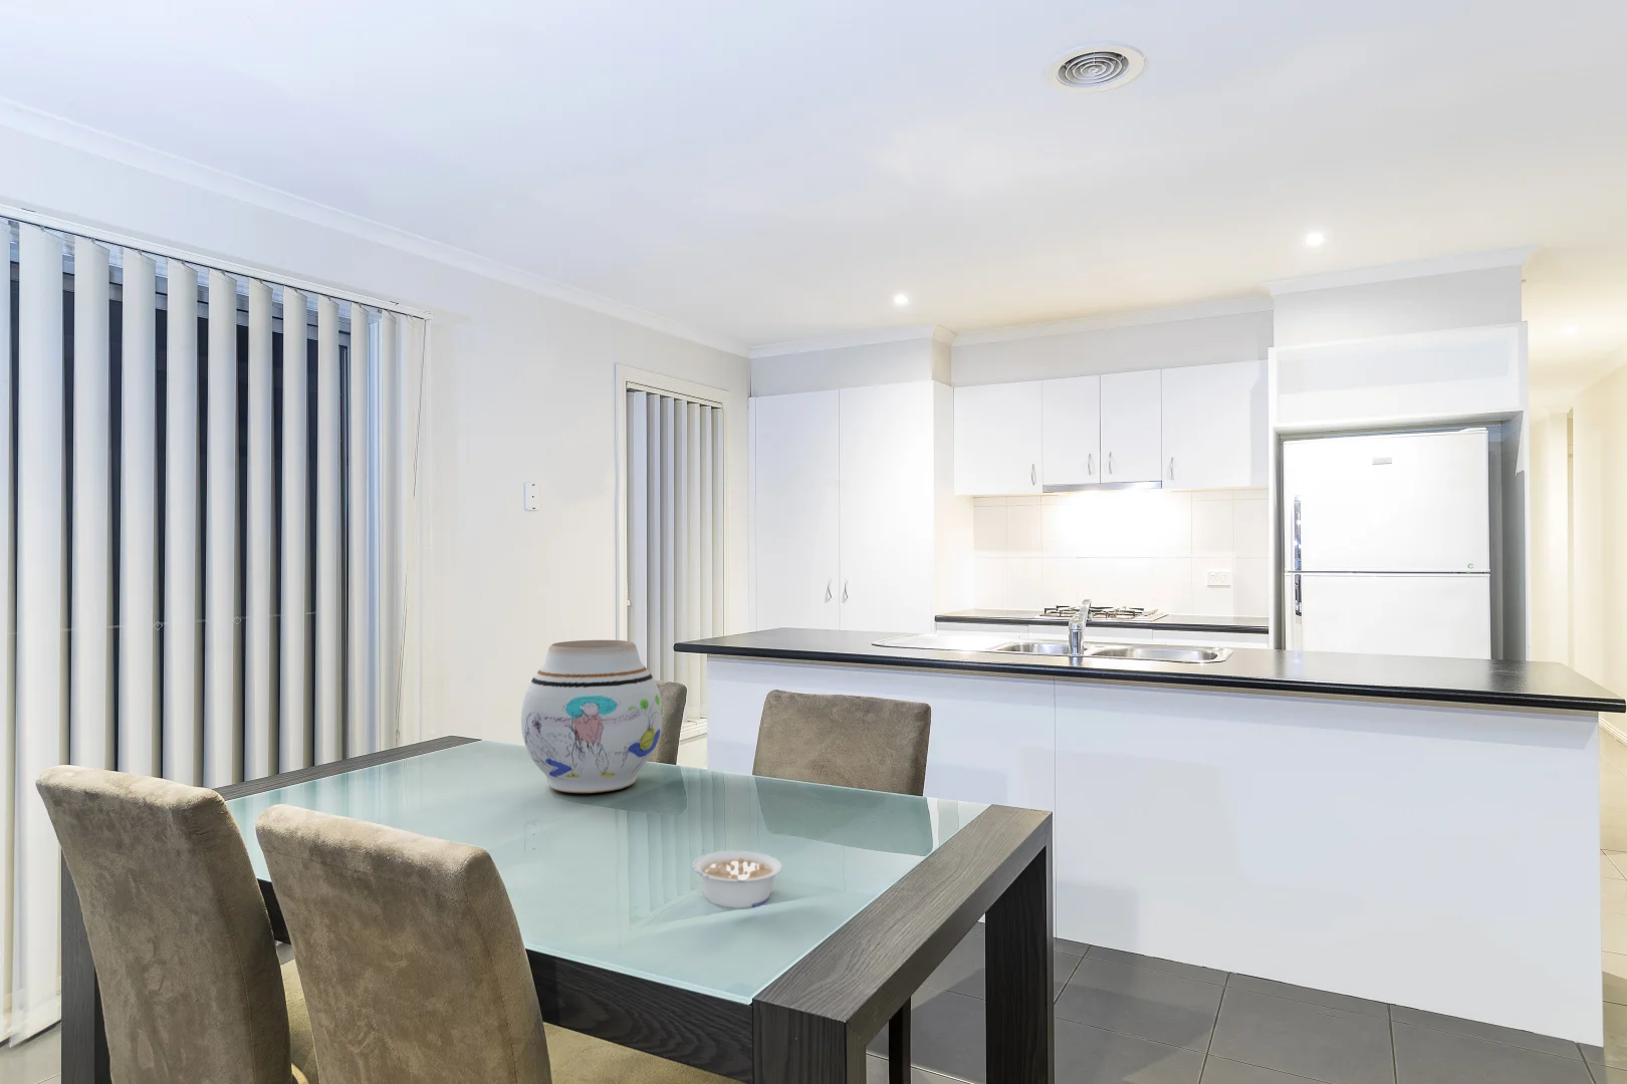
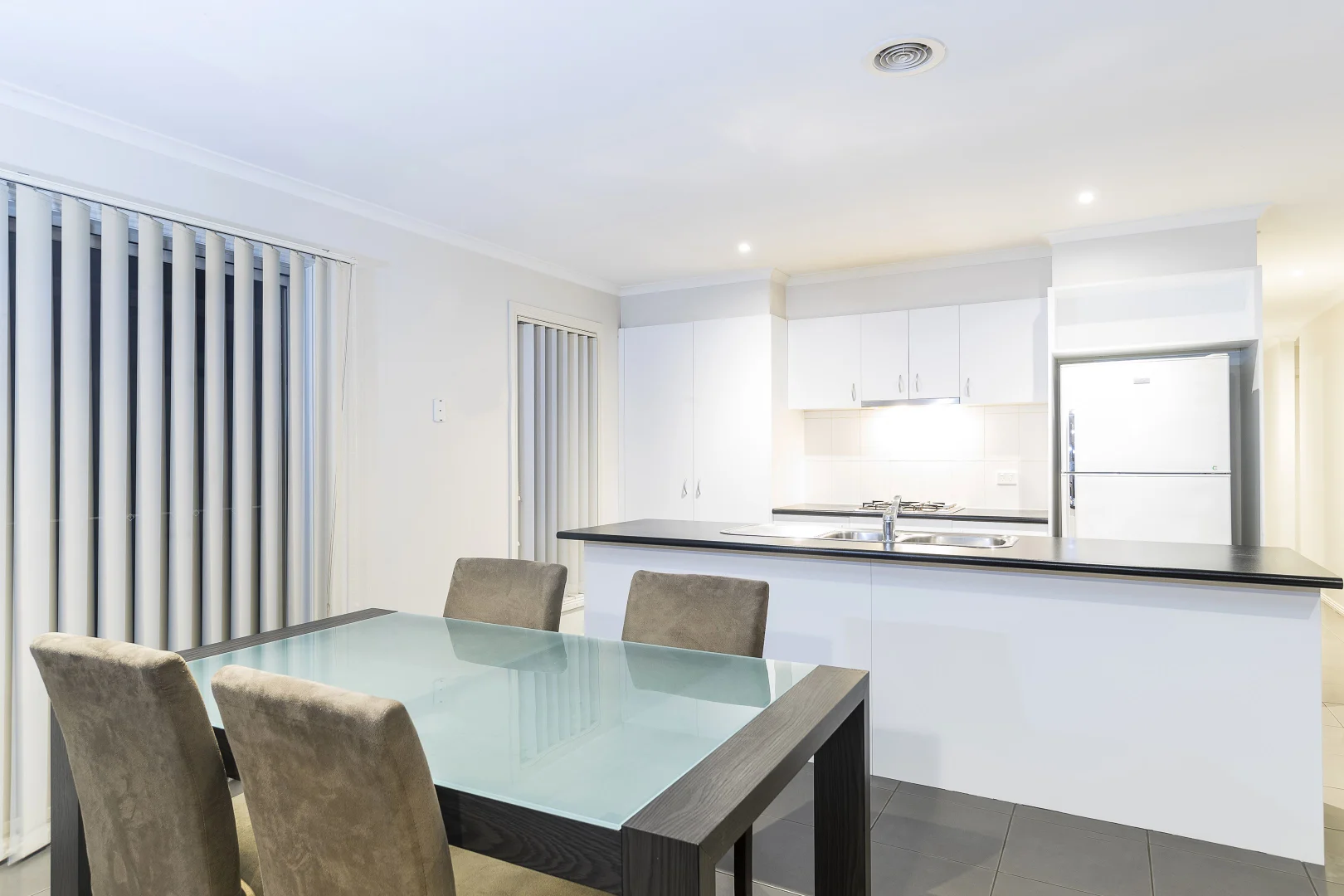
- vase (592, 714)
- legume (740, 878)
